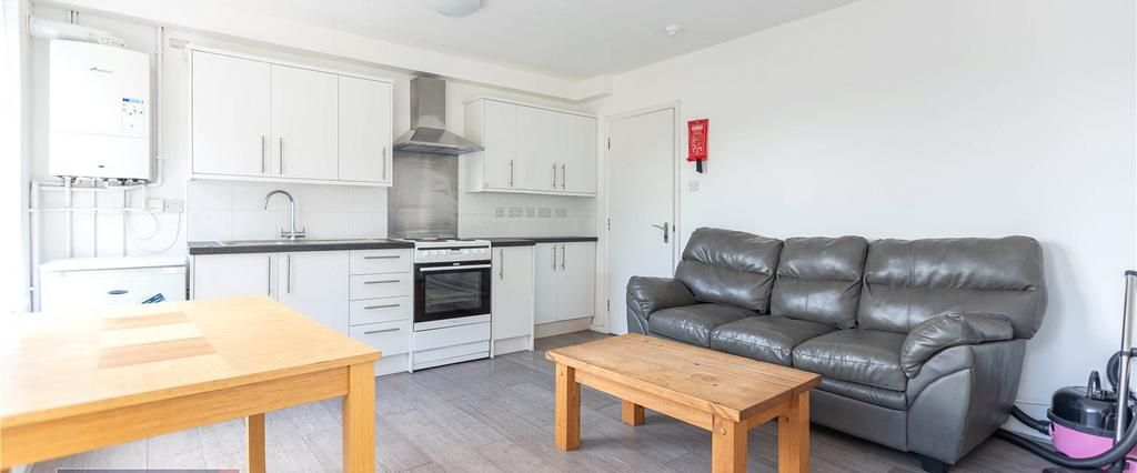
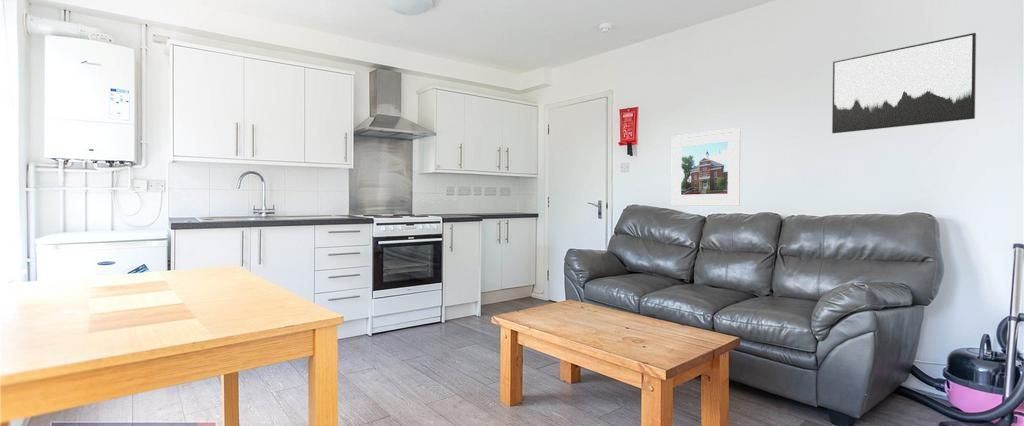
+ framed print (704, 169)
+ wall art (897, 87)
